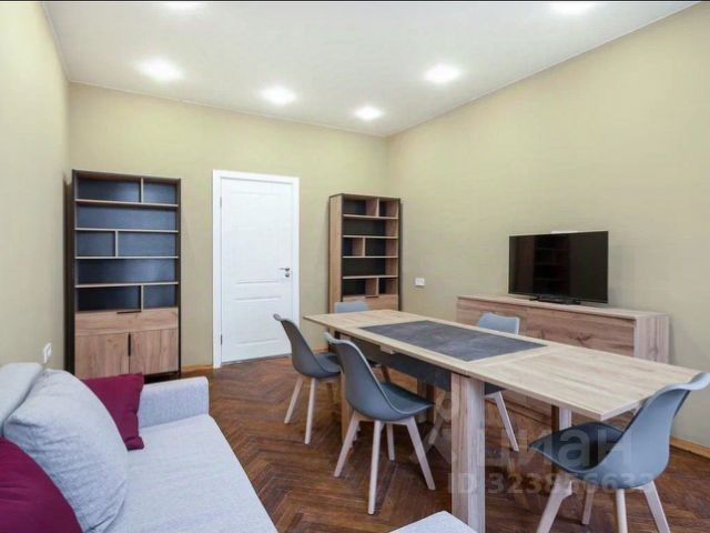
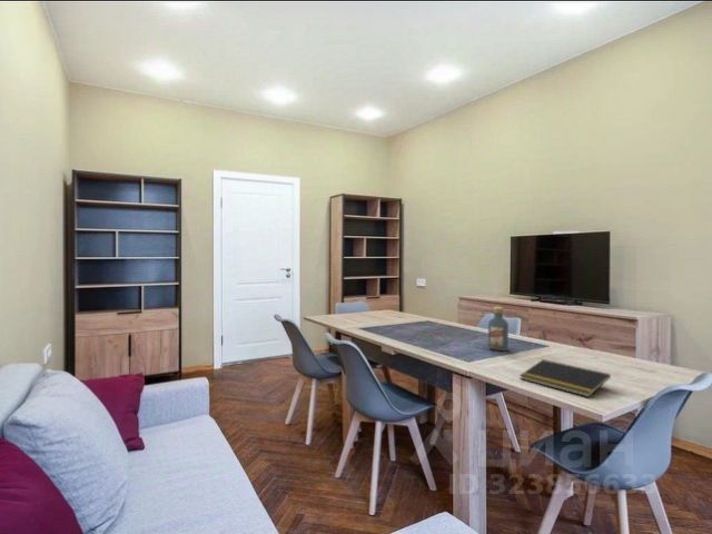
+ notepad (563, 376)
+ vodka (497, 328)
